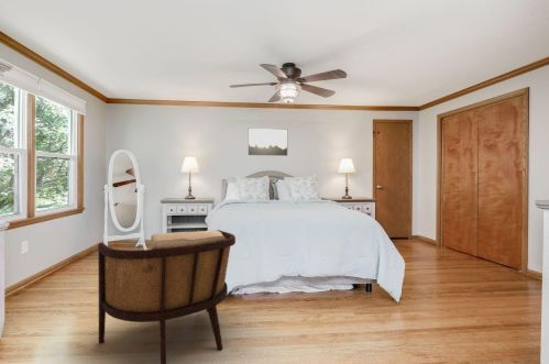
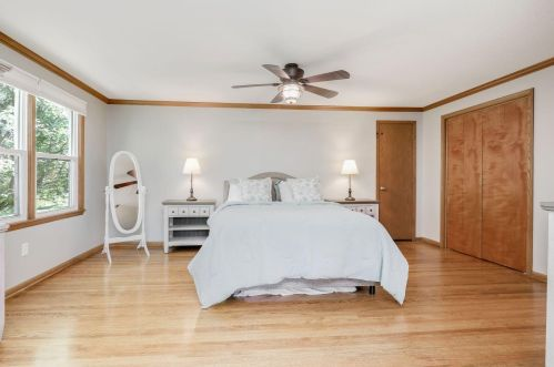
- wall art (267, 142)
- armchair (174, 282)
